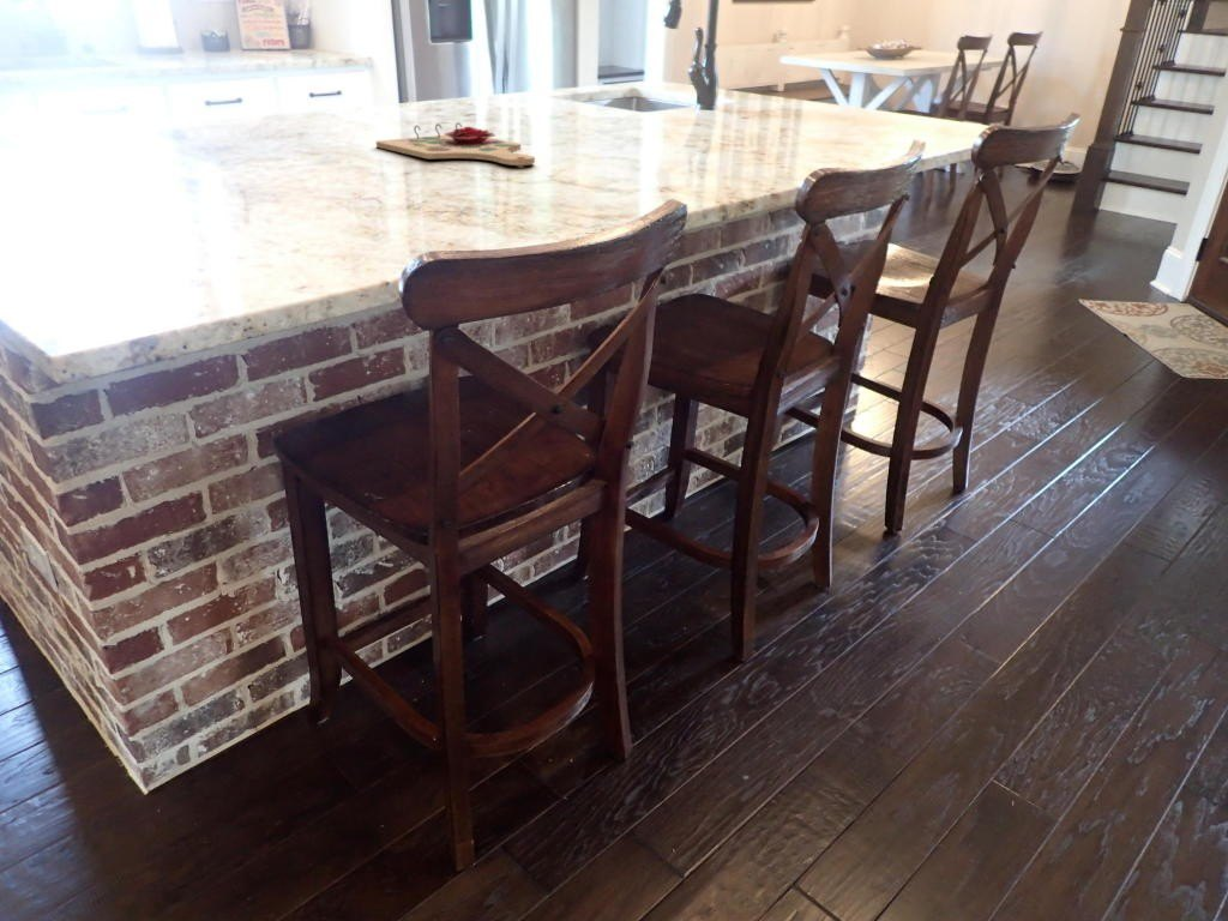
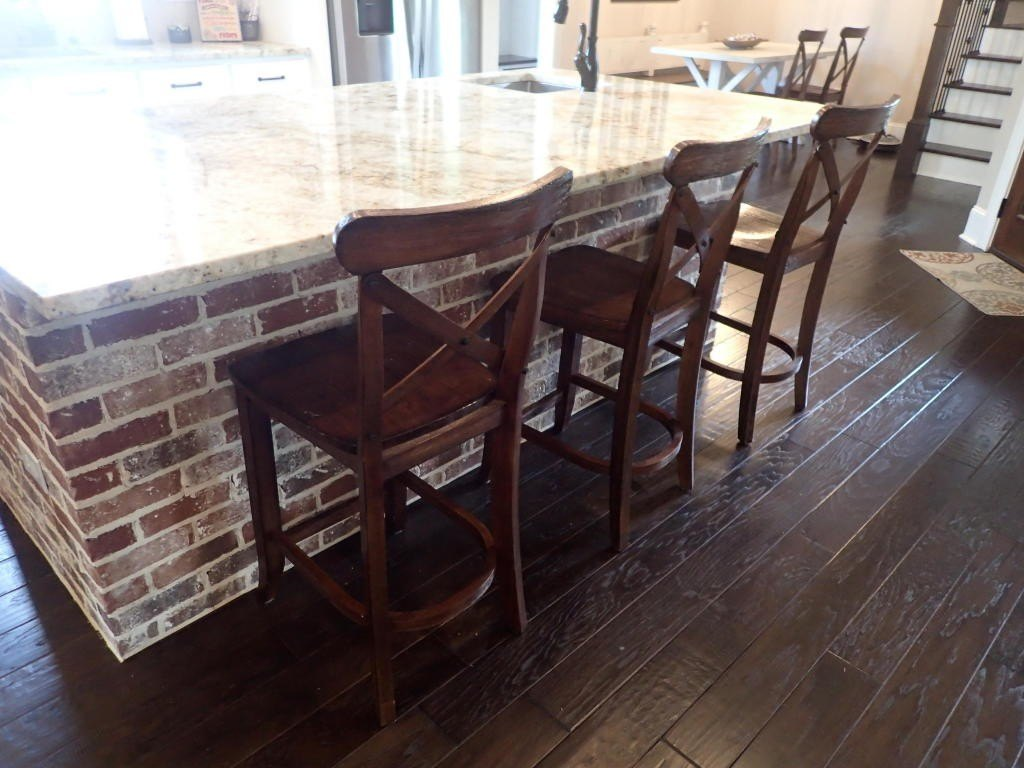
- cutting board (471, 142)
